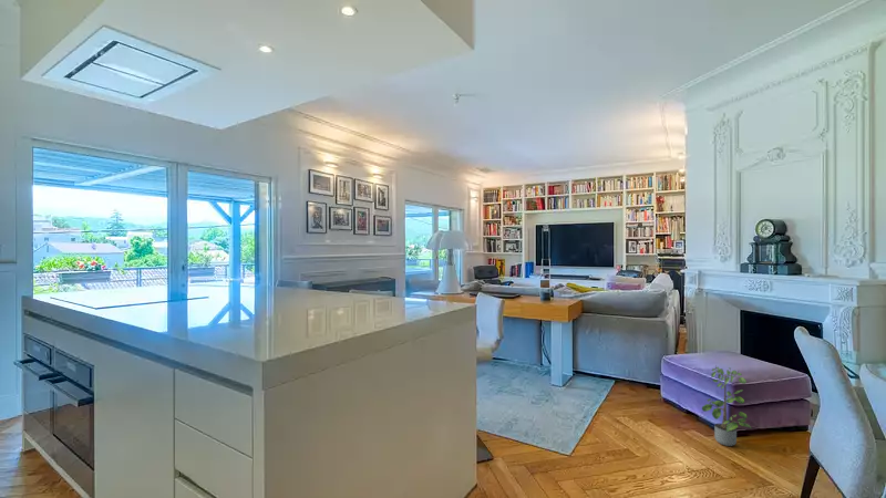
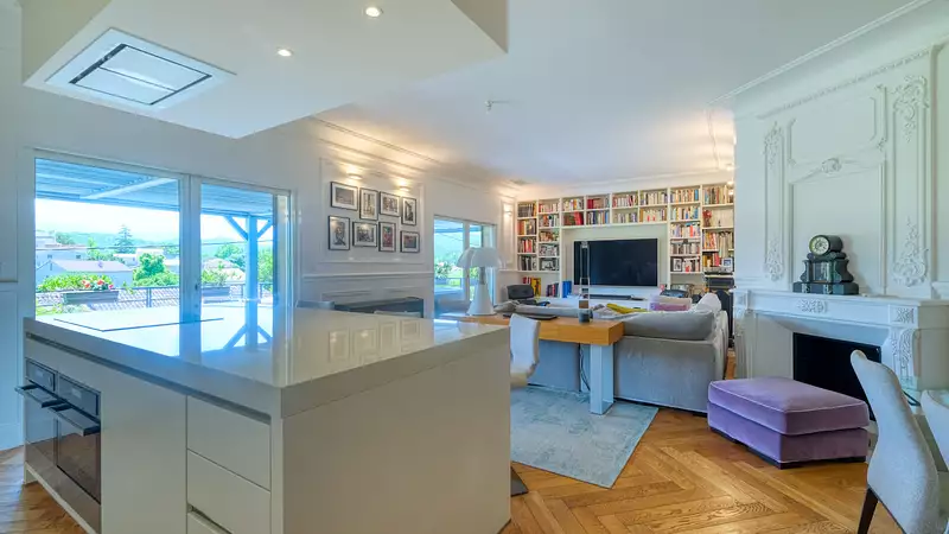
- potted plant (725, 406)
